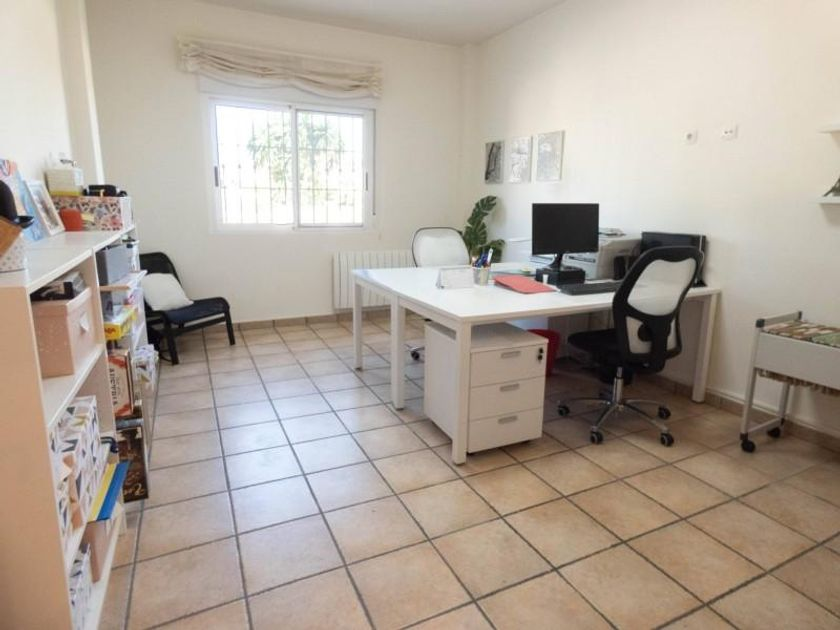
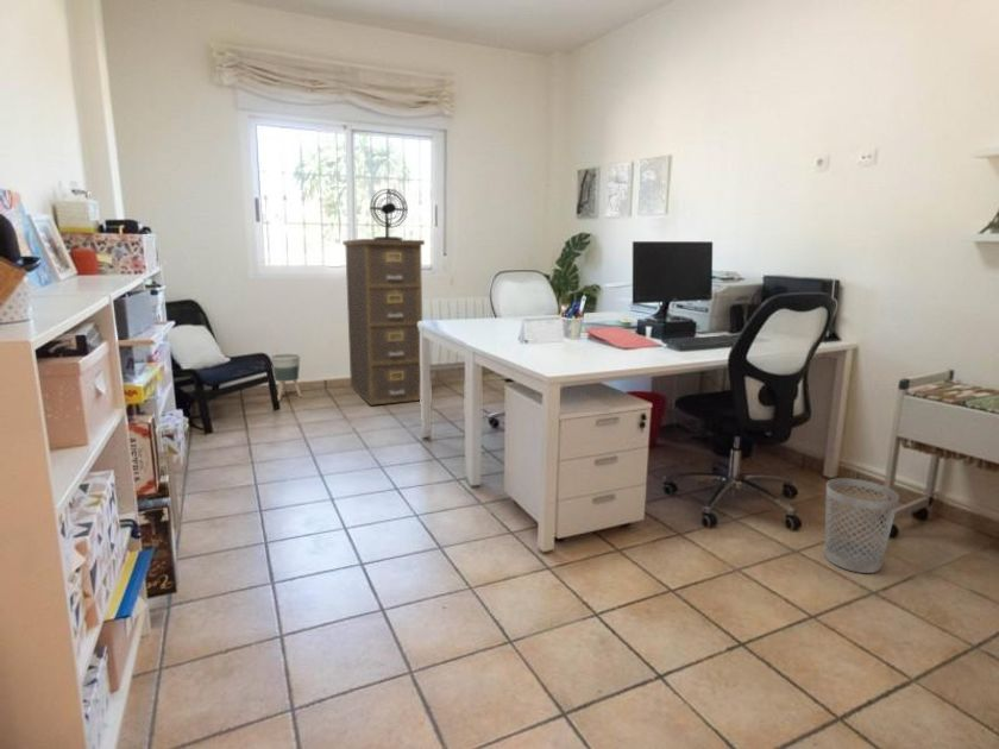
+ planter (285, 377)
+ desk fan (387, 214)
+ filing cabinet (383, 319)
+ wastebasket (856, 525)
